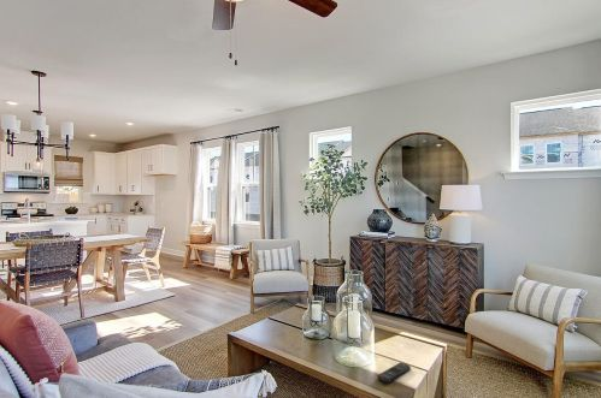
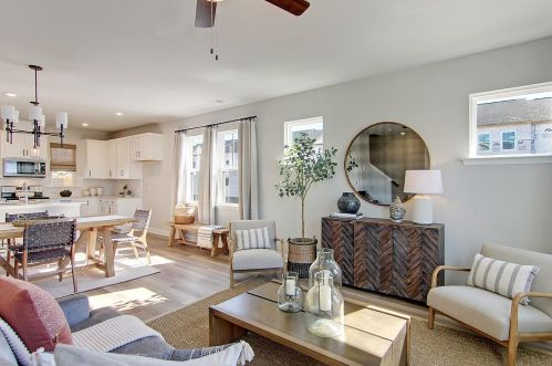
- remote control (394, 372)
